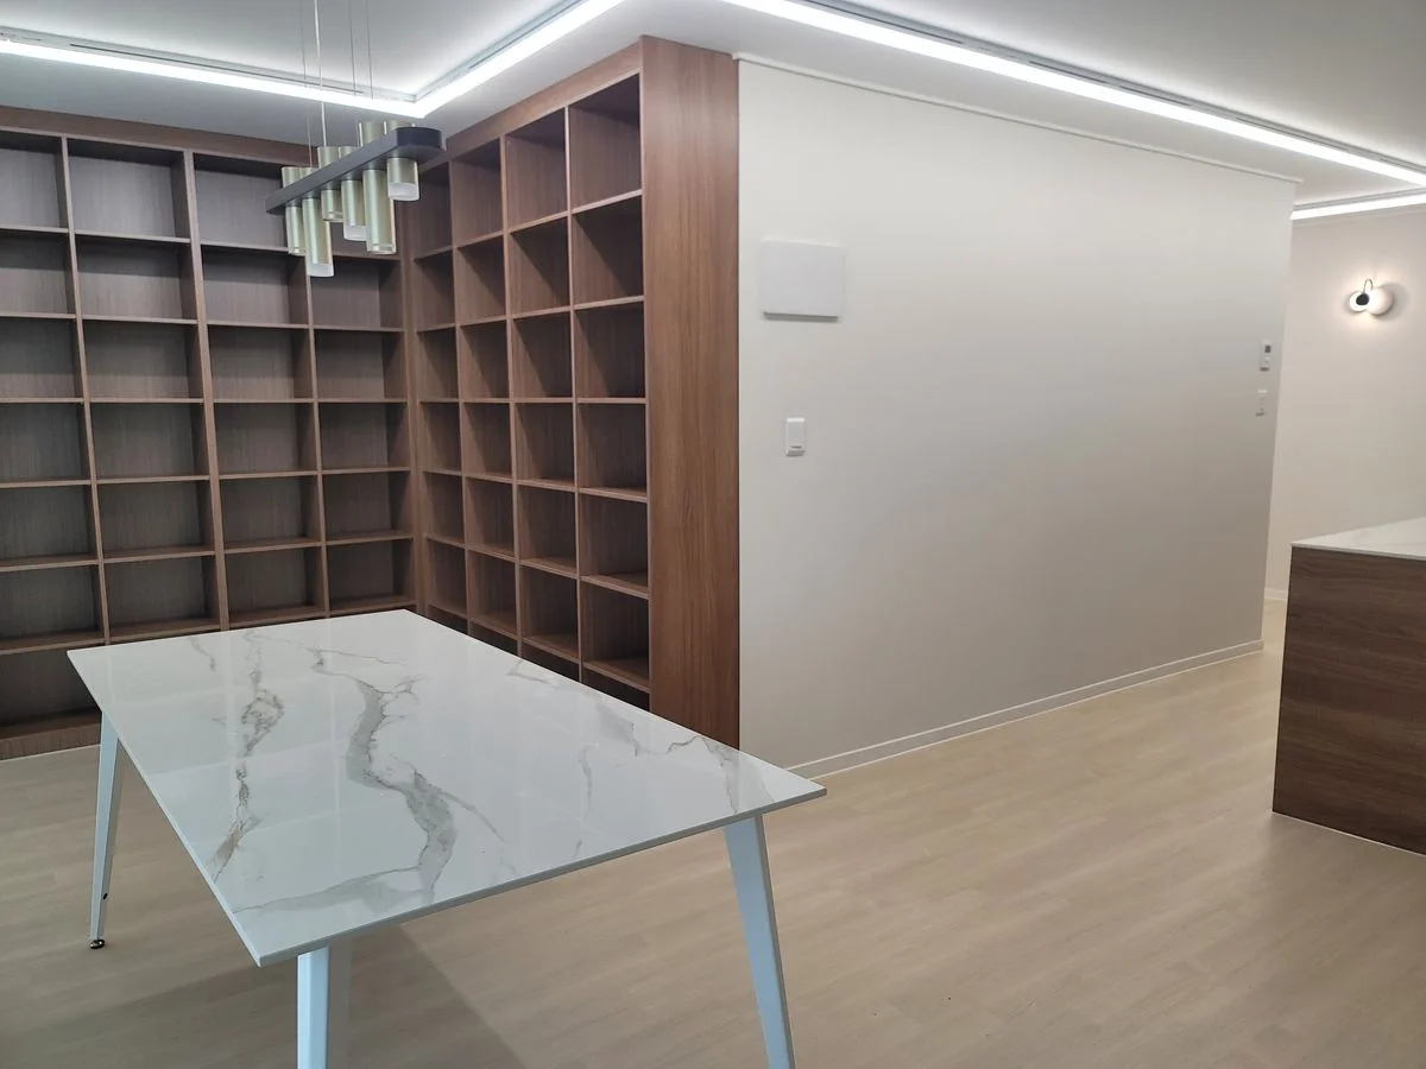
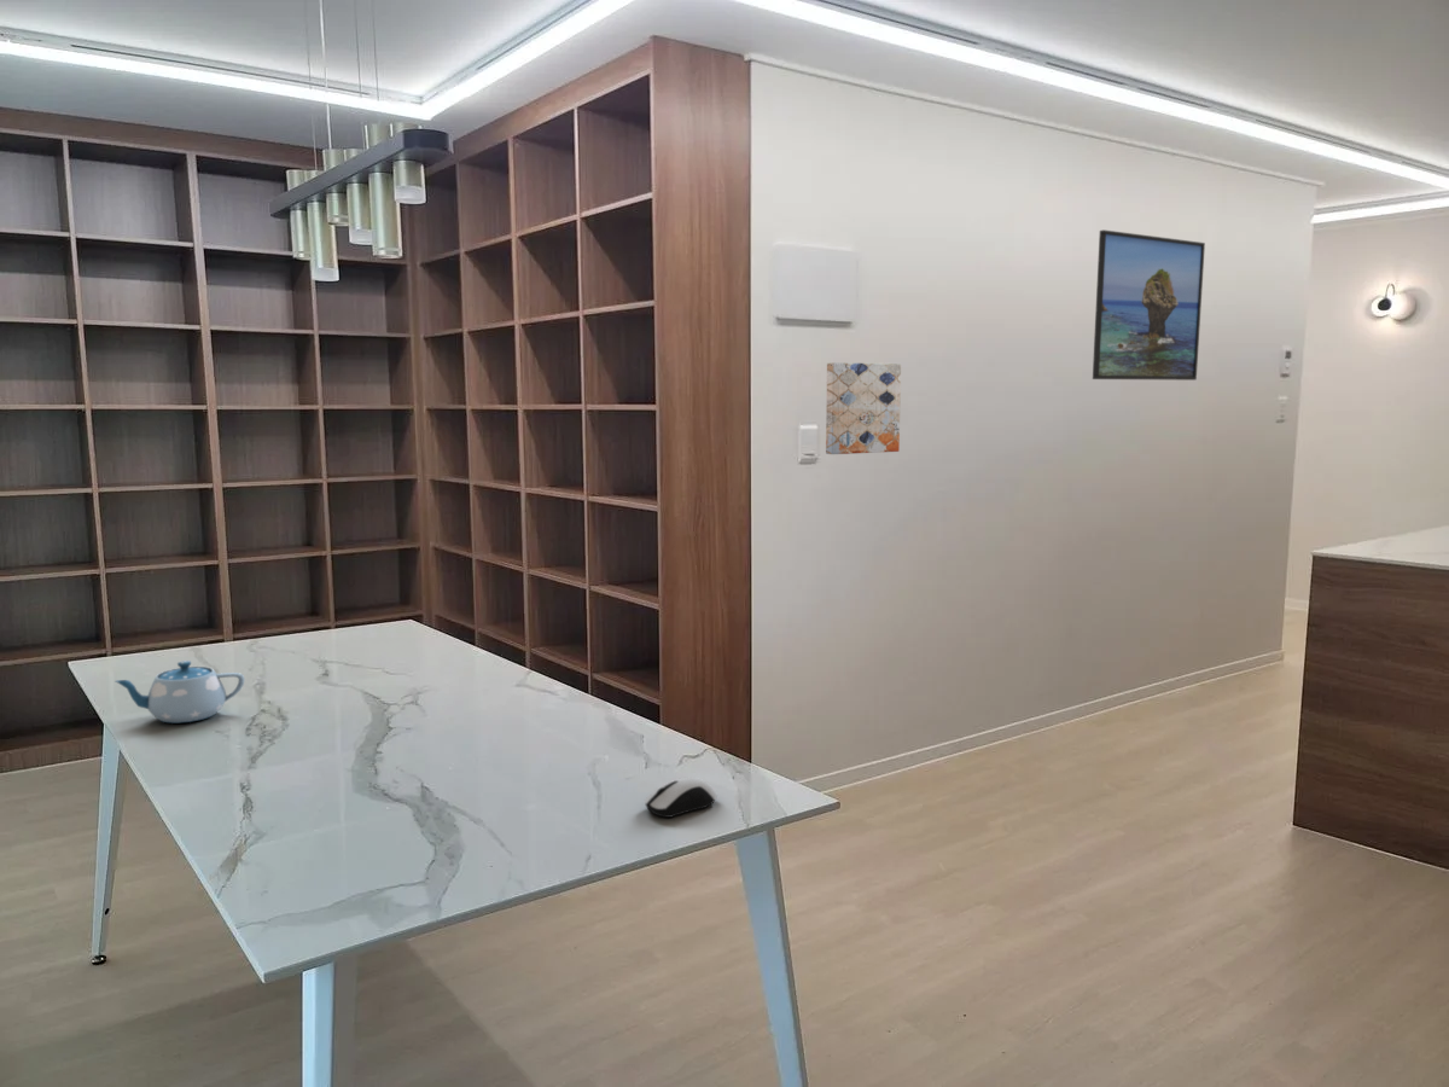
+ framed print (1150, 308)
+ wall art (863, 408)
+ computer mouse (681, 792)
+ chinaware (181, 690)
